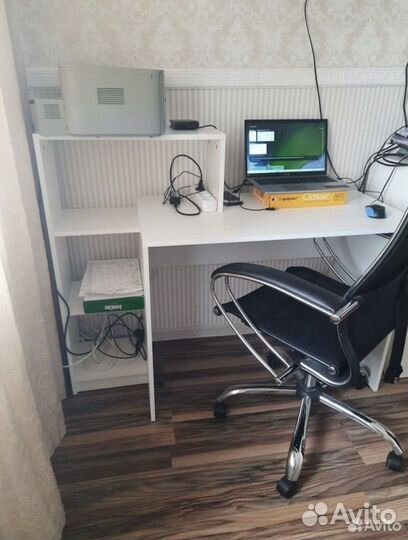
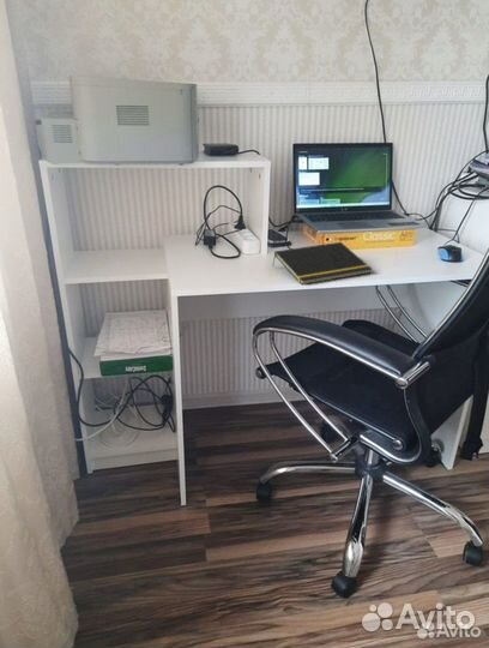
+ notepad (322, 262)
